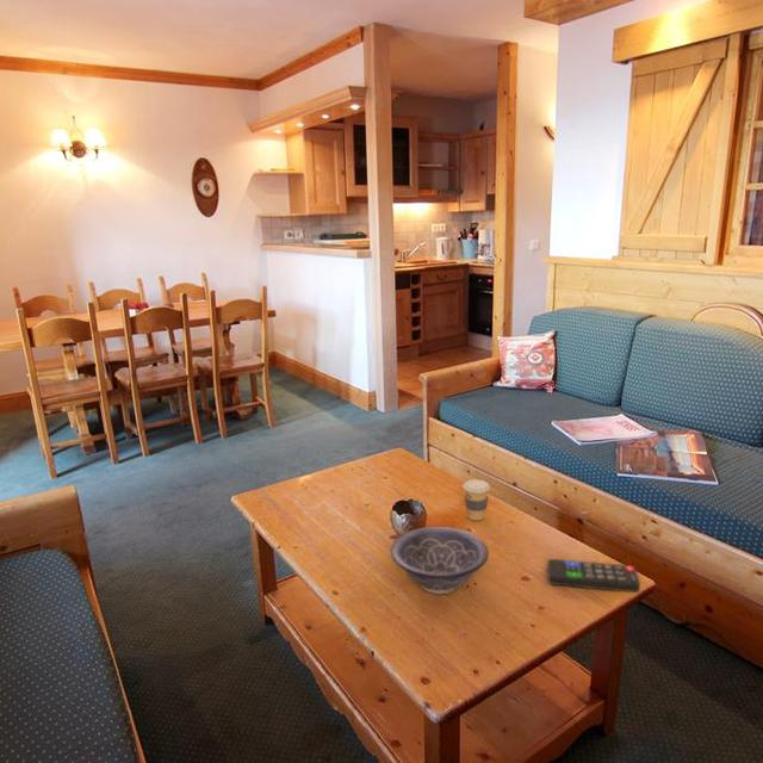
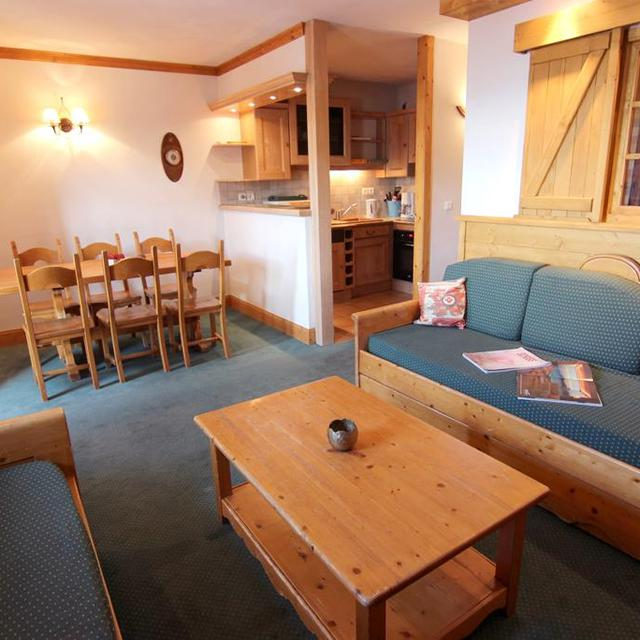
- remote control (591, 573)
- decorative bowl (439, 565)
- coffee cup (476, 500)
